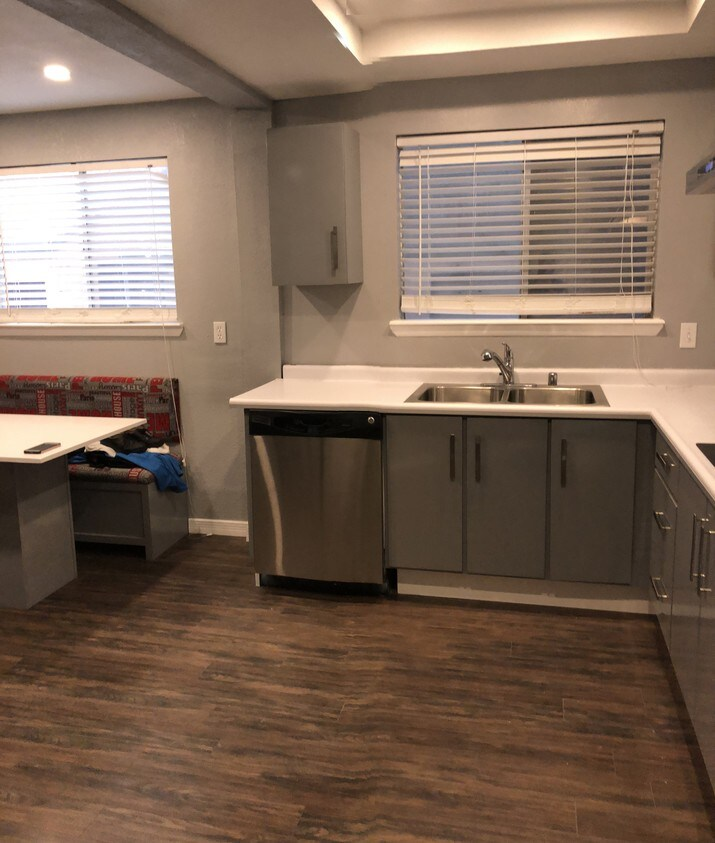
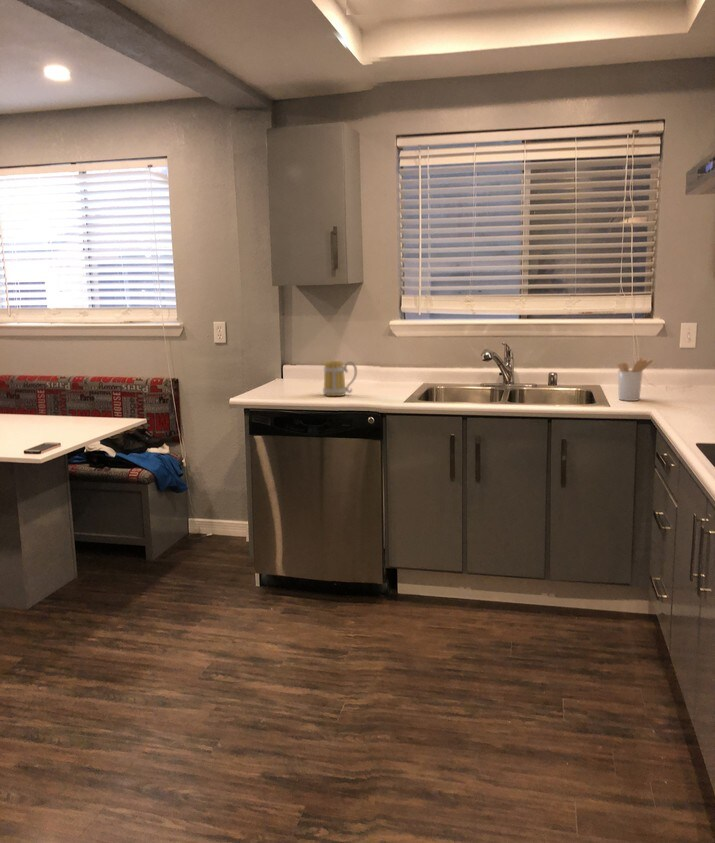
+ mug (338, 378)
+ utensil holder (634, 378)
